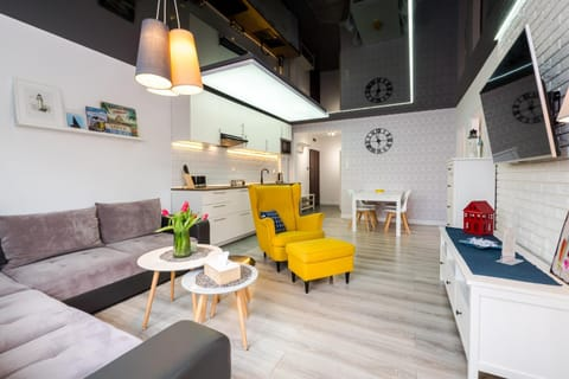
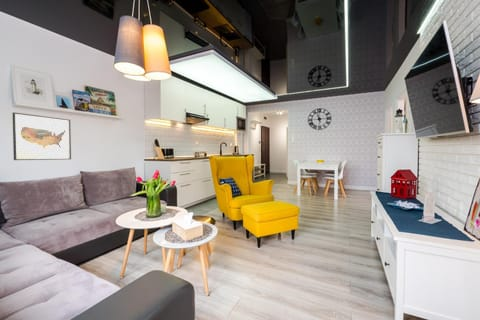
+ wall art (44, 138)
